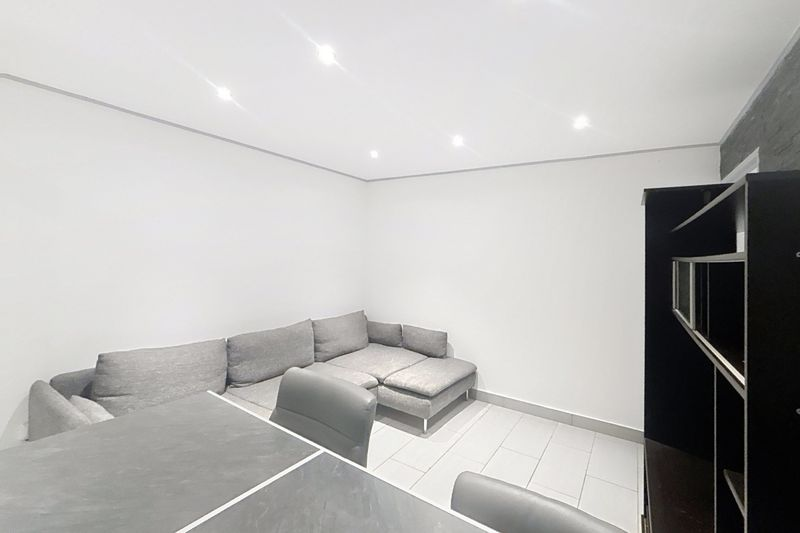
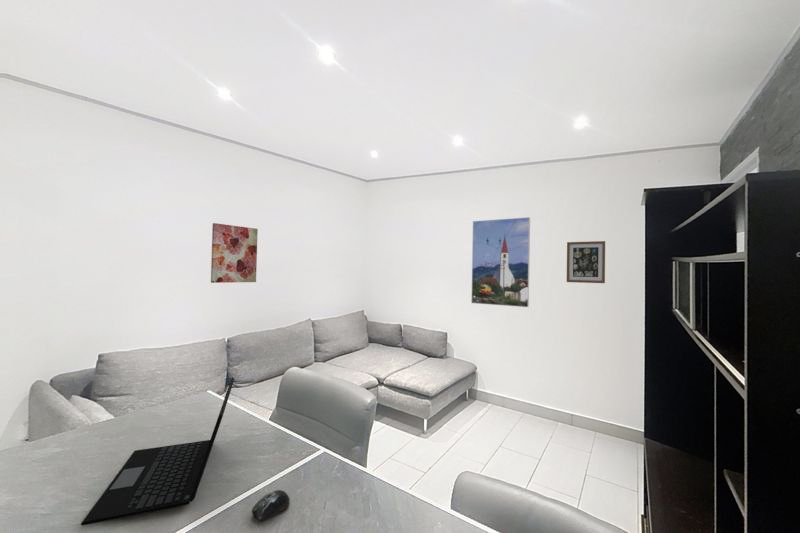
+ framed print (499, 262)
+ wall art (235, 254)
+ laptop (177, 444)
+ computer mouse (271, 501)
+ wall art (585, 262)
